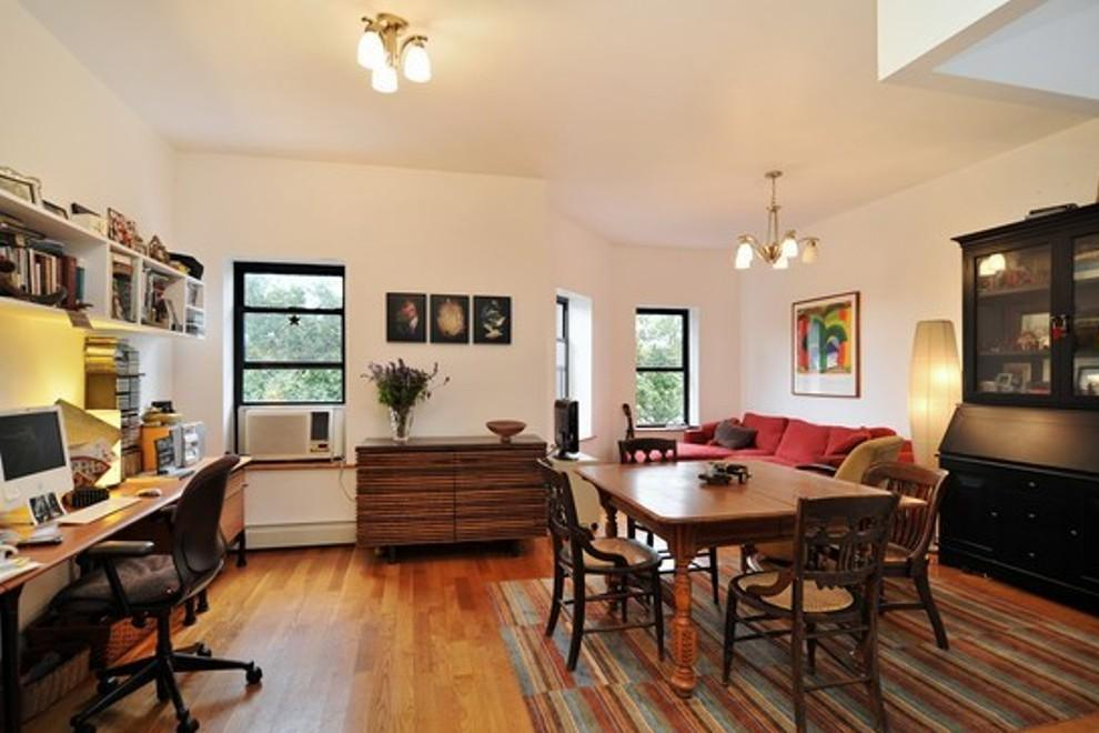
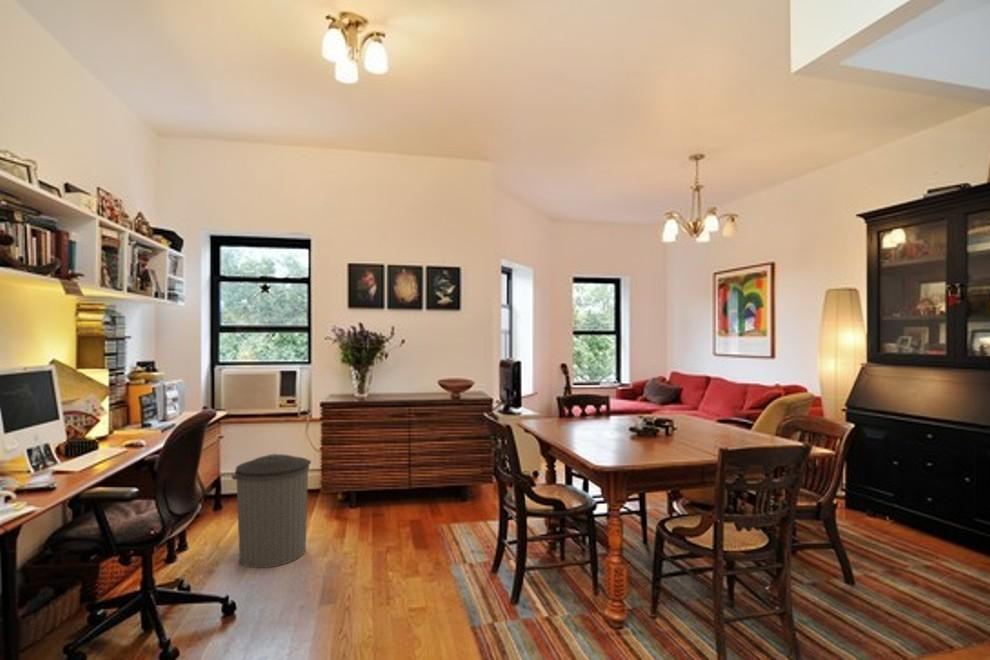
+ trash can (273, 504)
